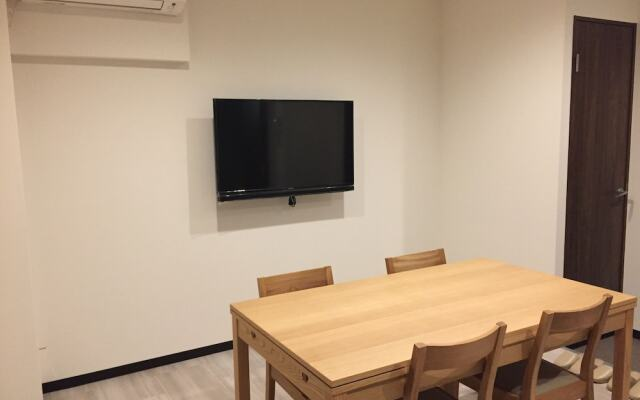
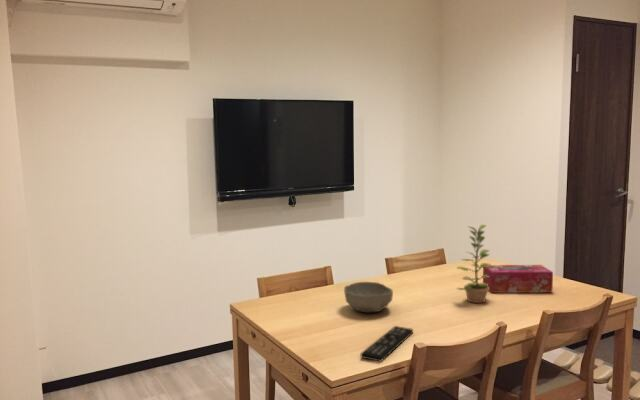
+ bowl (368, 298)
+ tissue box (516, 278)
+ remote control (388, 341)
+ plant (474, 263)
